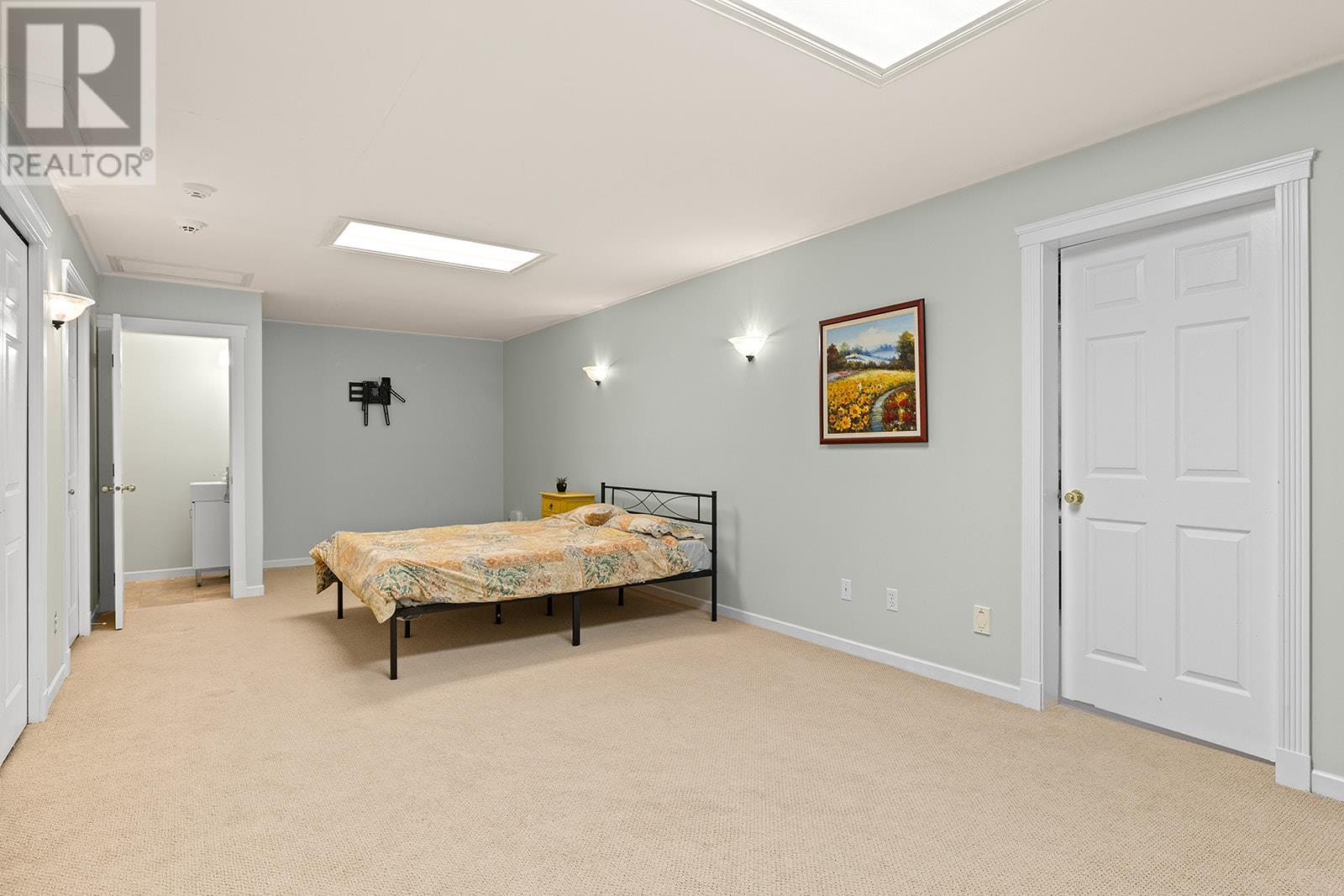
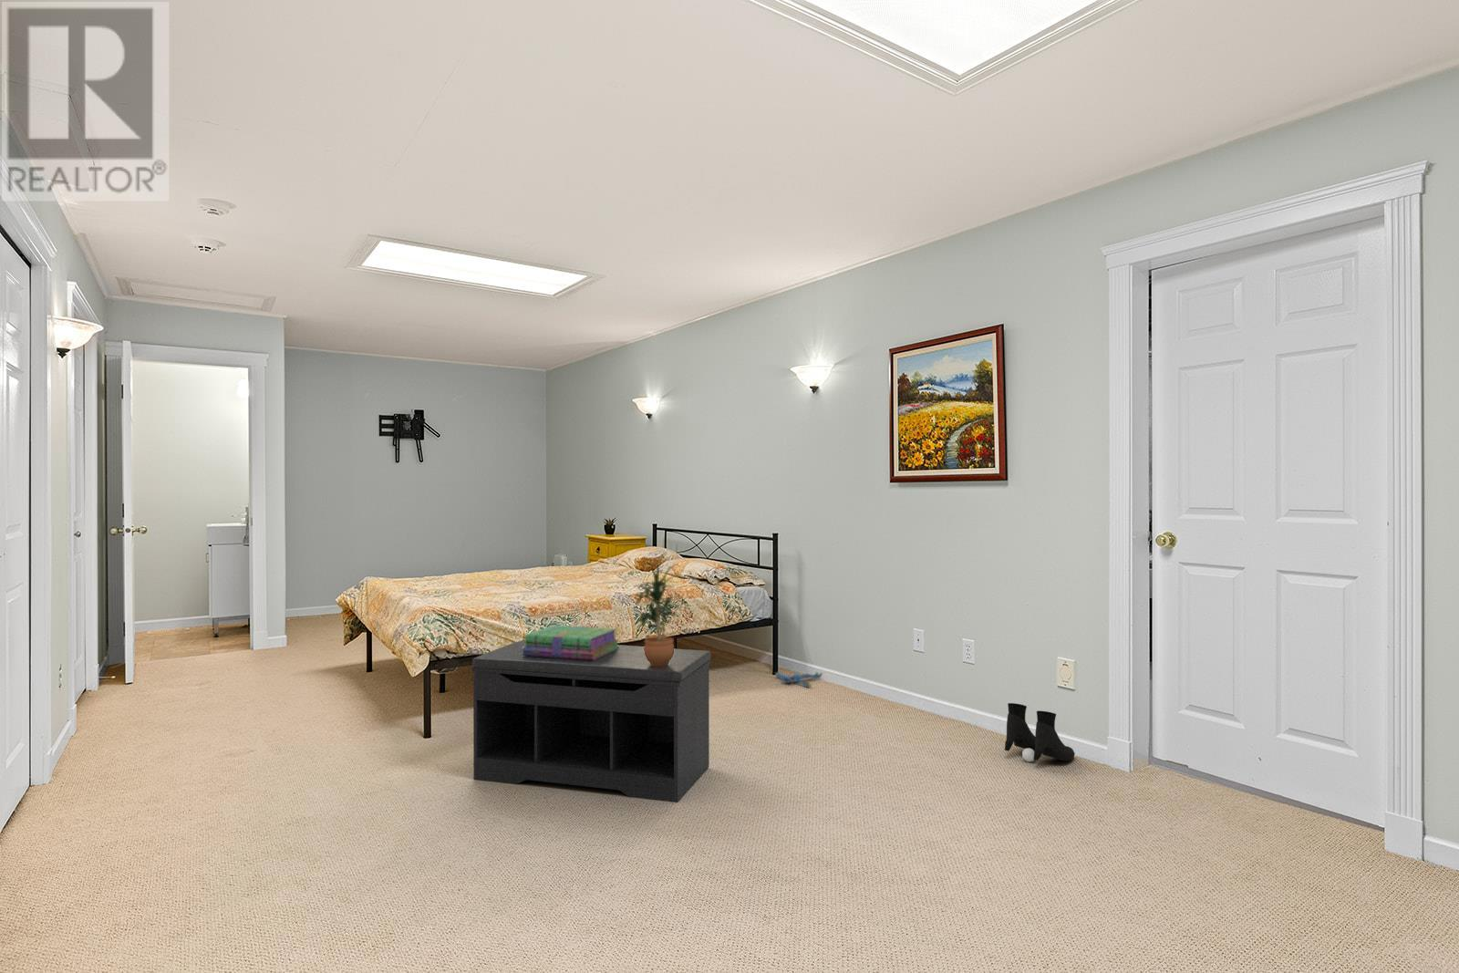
+ plush toy (801, 677)
+ boots (1040, 730)
+ bench (594, 713)
+ stack of books (572, 641)
+ potted plant (654, 612)
